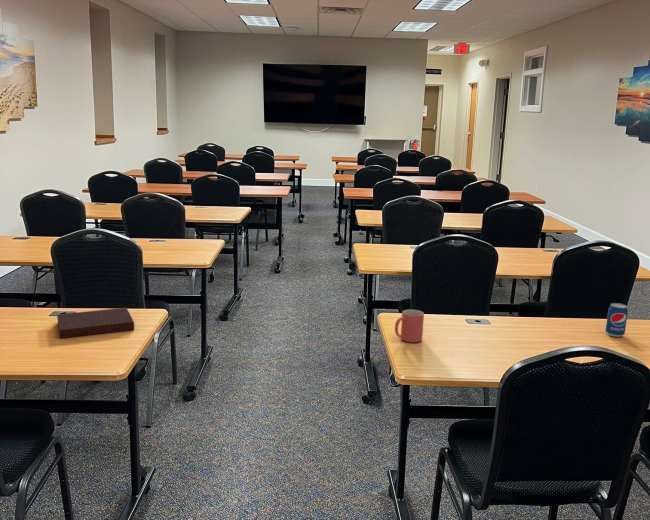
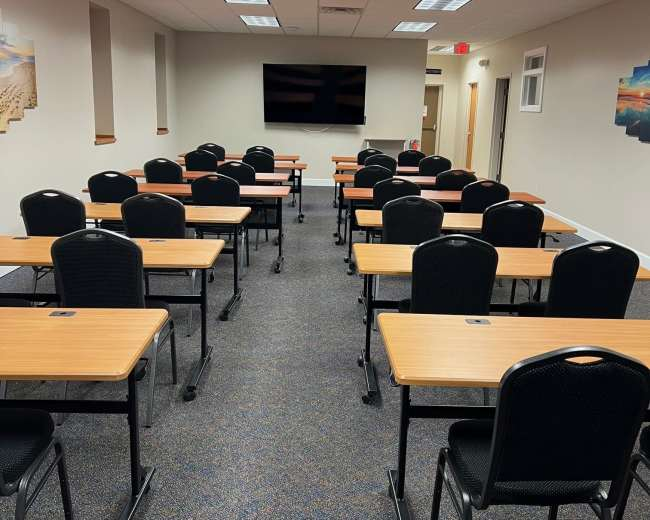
- beverage can (616, 320)
- notebook (95, 322)
- mug (408, 326)
